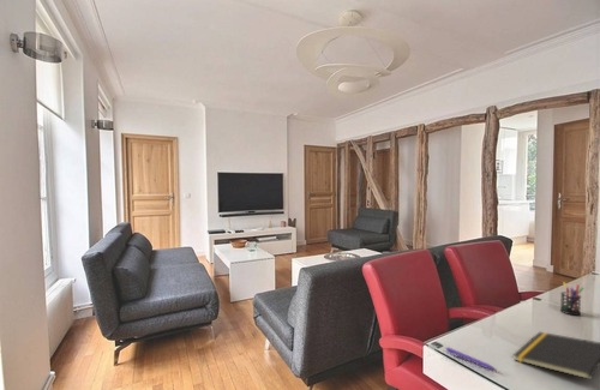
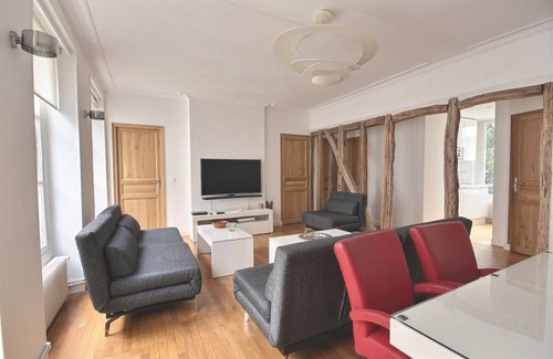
- pen holder (572, 298)
- pen (469, 358)
- notepad (560, 352)
